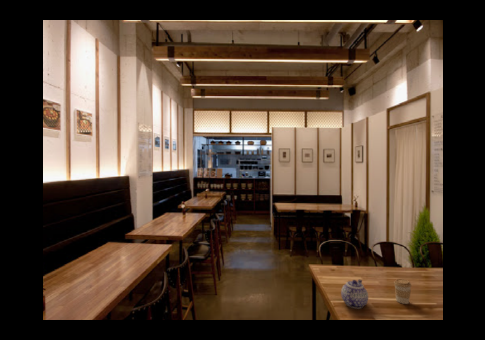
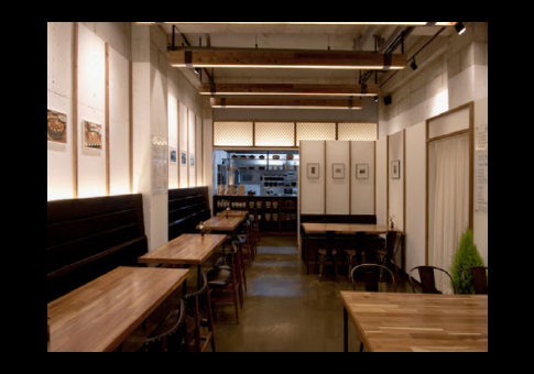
- teapot (354, 292)
- coffee cup (402, 290)
